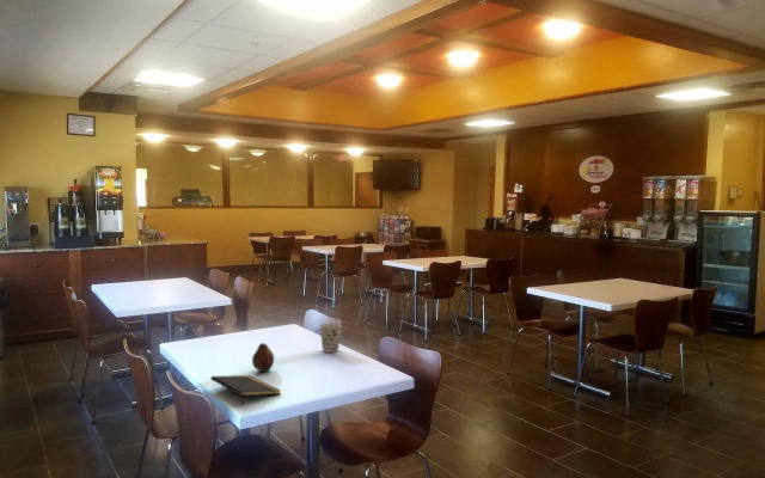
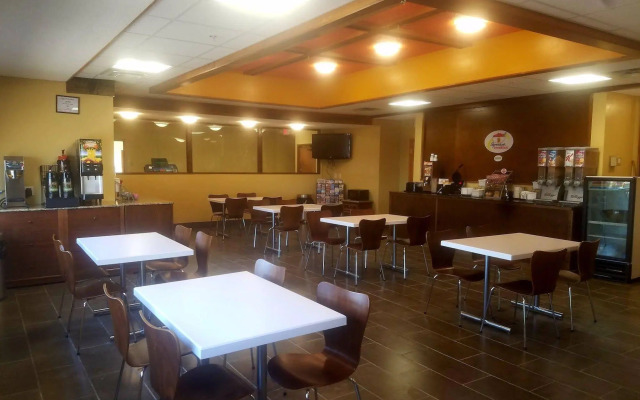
- cup (330, 337)
- notepad (245, 385)
- fruit (263, 356)
